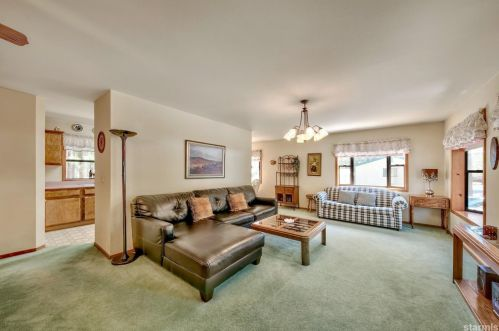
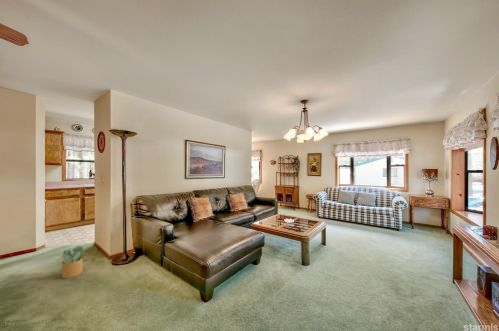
+ potted plant (70, 261)
